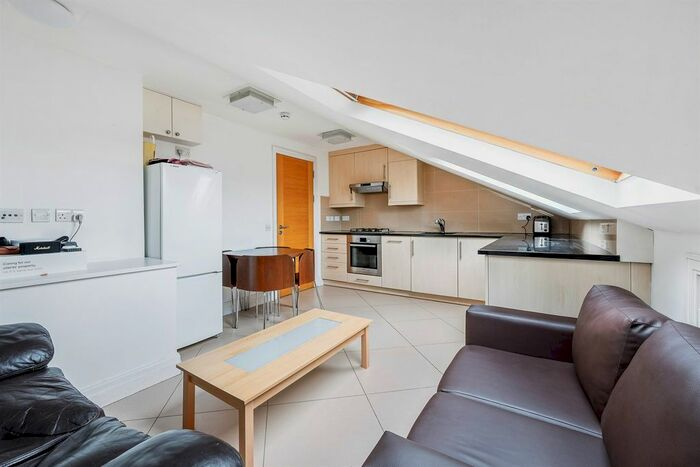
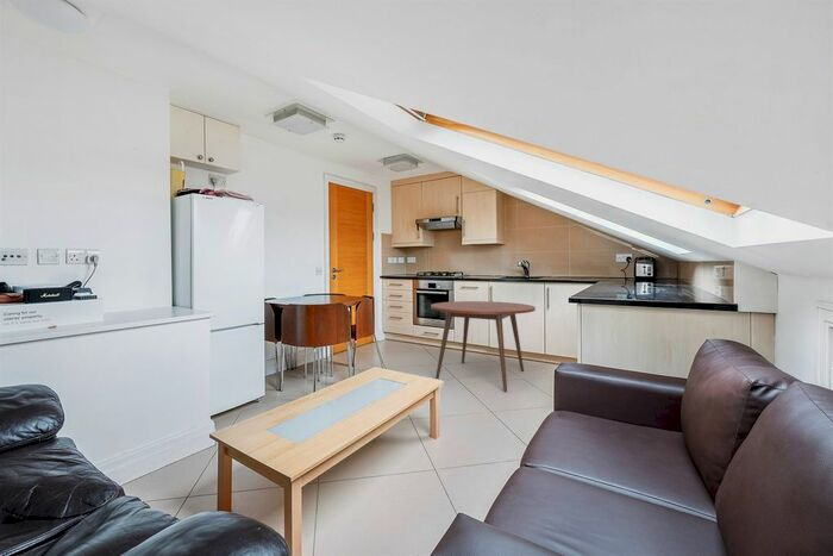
+ dining table (466, 337)
